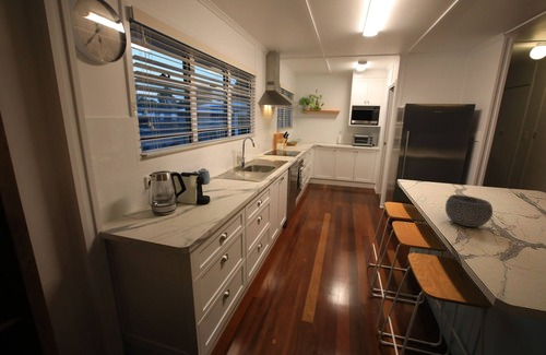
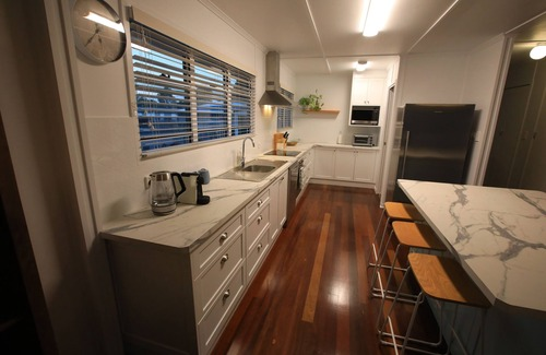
- bowl (466, 211)
